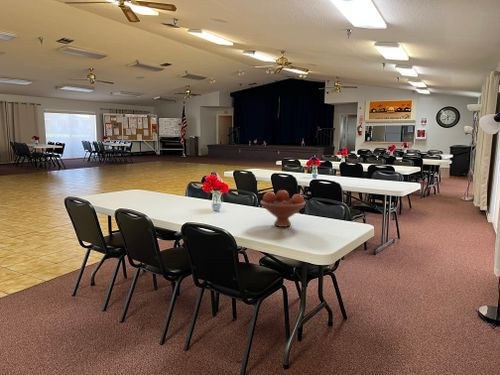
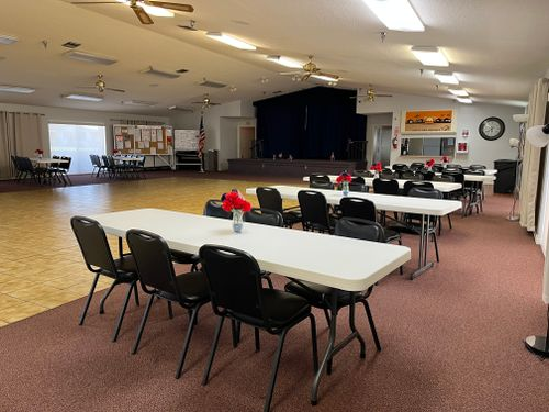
- fruit bowl (282, 208)
